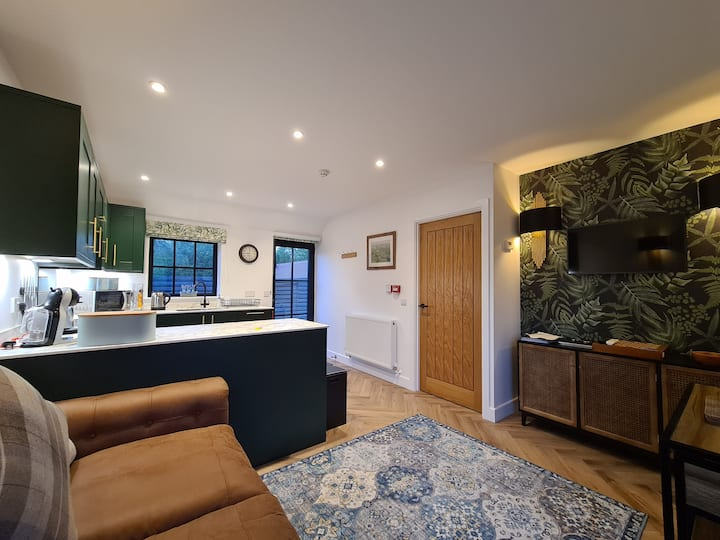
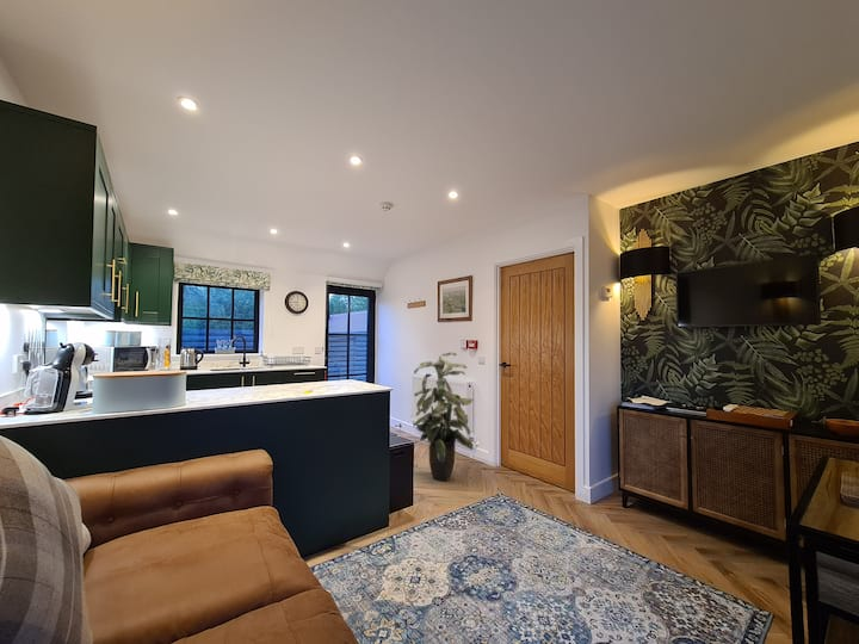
+ indoor plant (444, 415)
